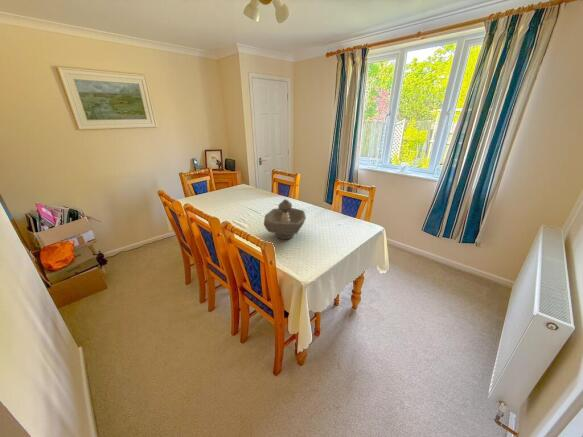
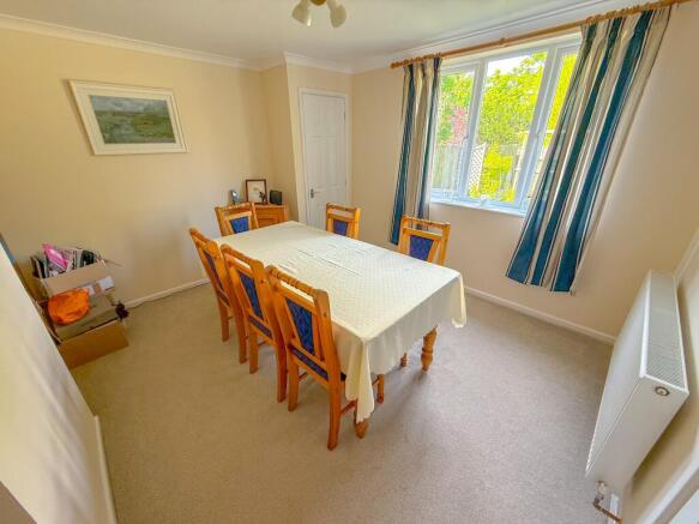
- decorative bowl (285, 218)
